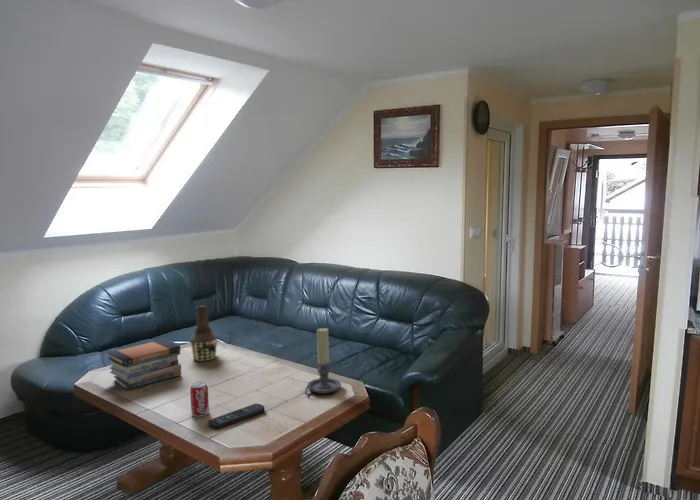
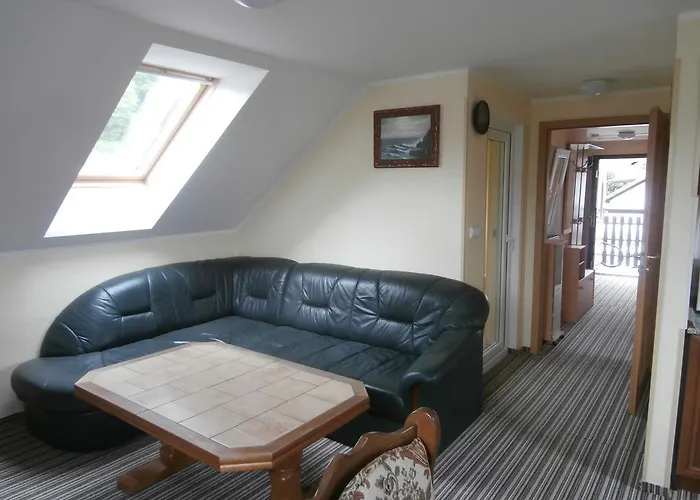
- beverage can (199, 398)
- book stack (145, 363)
- remote control (237, 415)
- bottle (204, 331)
- candle holder (320, 359)
